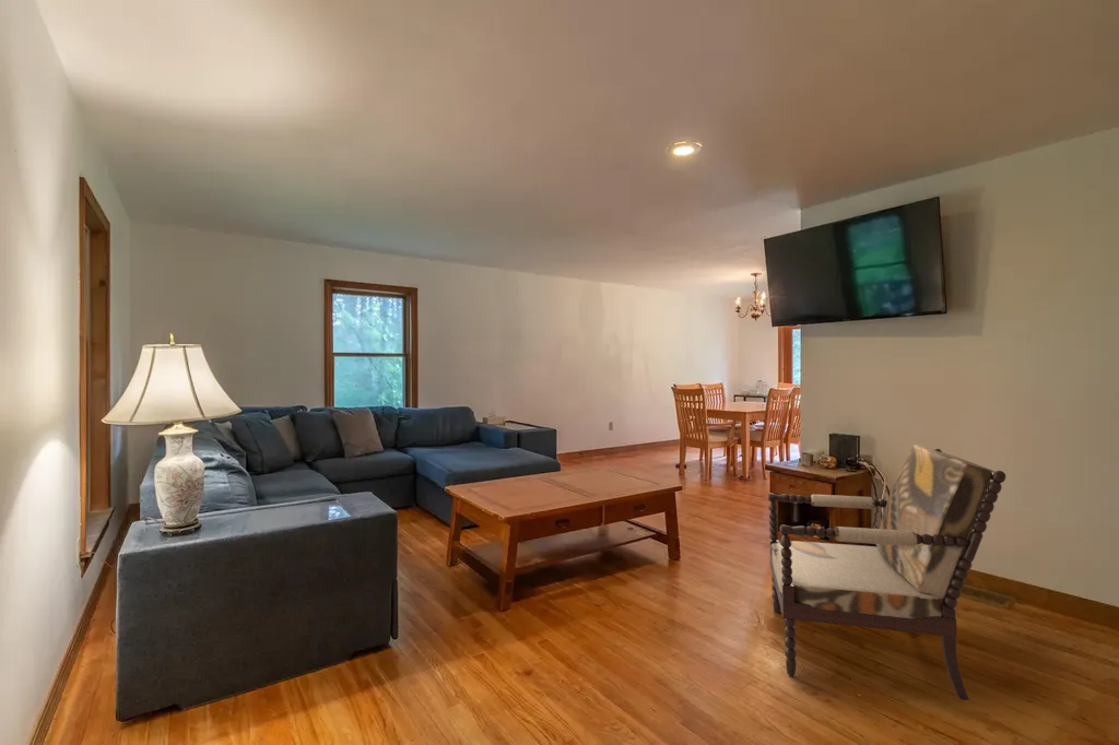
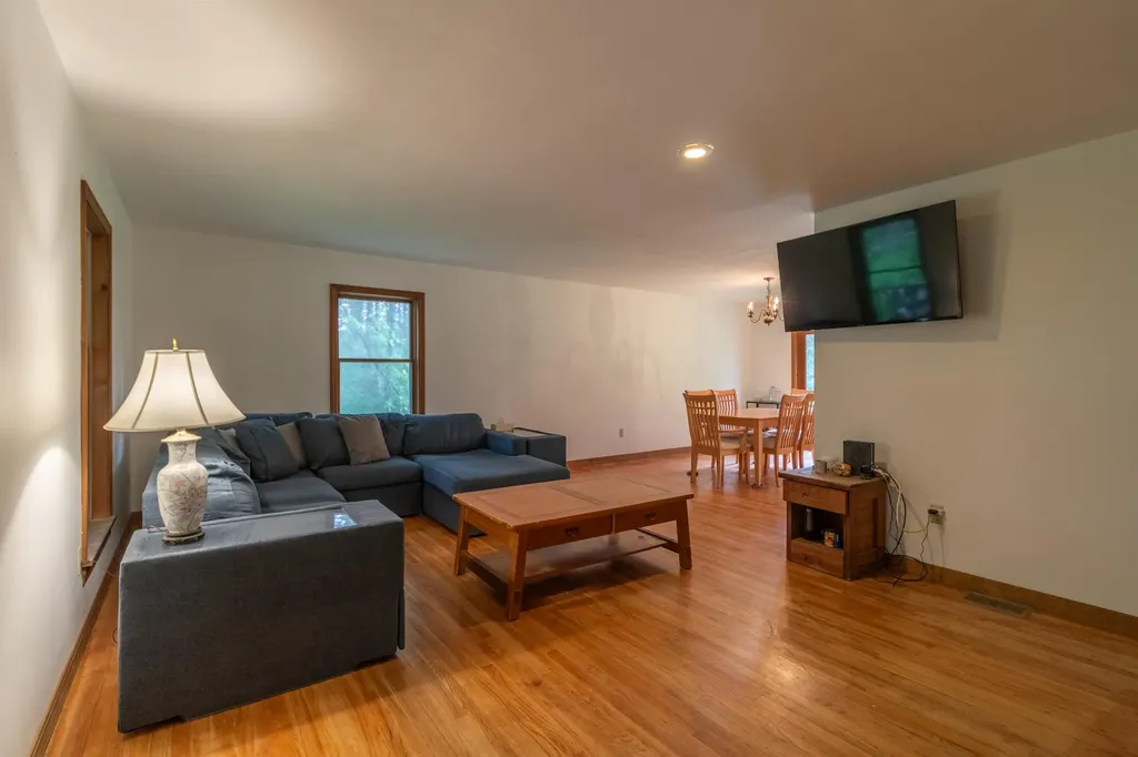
- armchair (868, 551)
